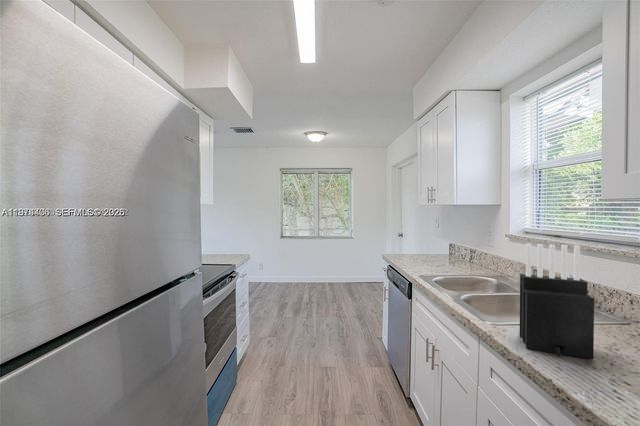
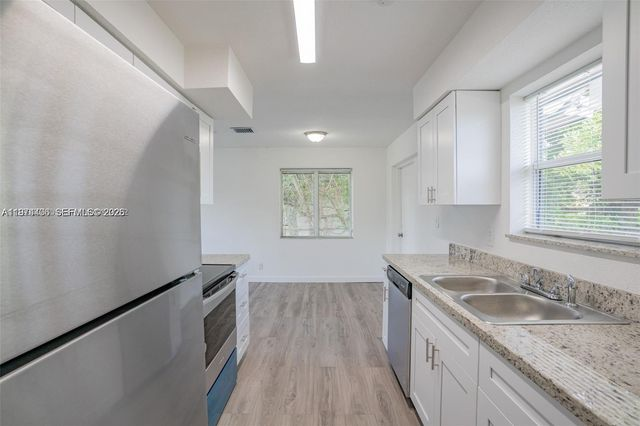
- knife block (555, 297)
